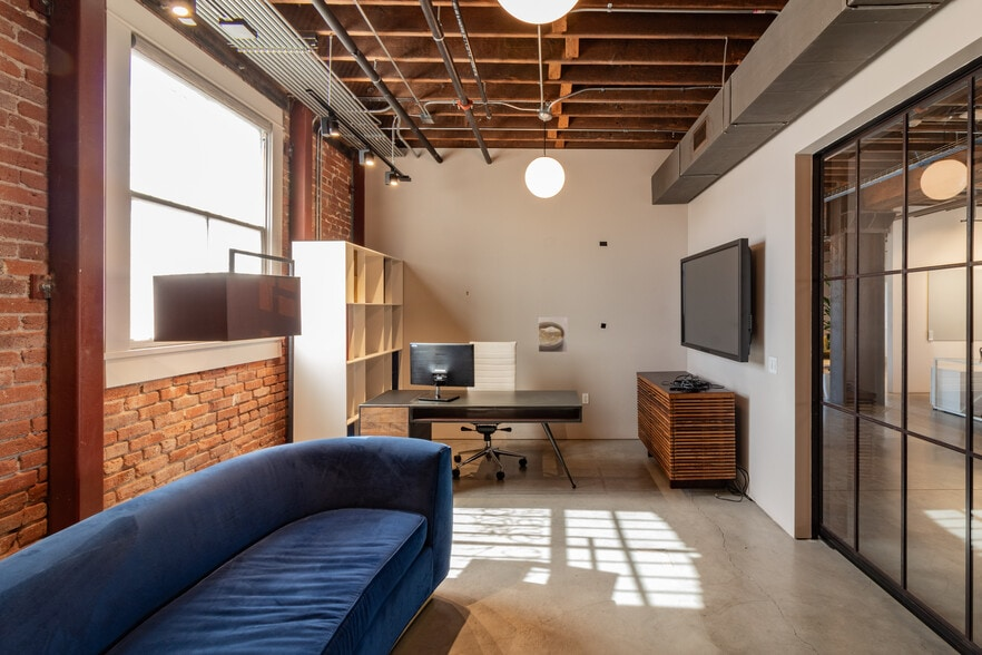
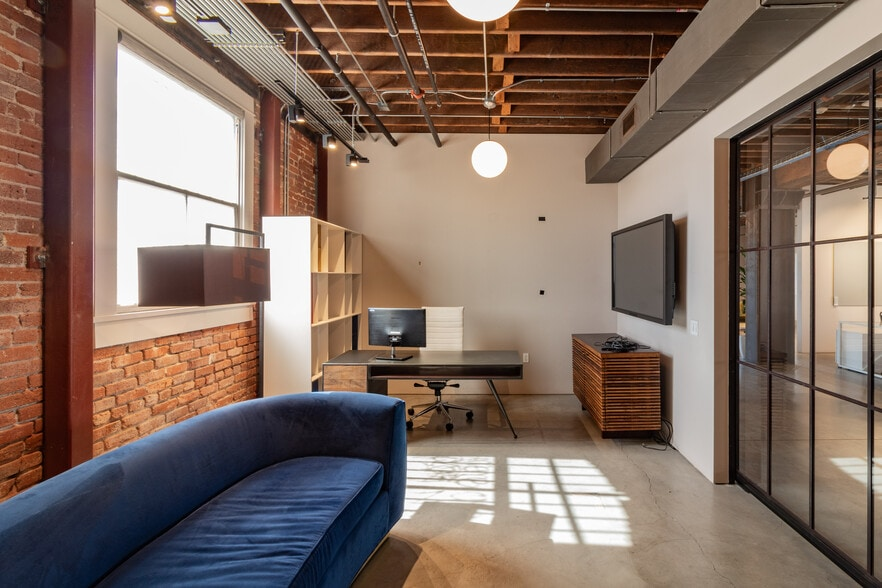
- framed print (552, 334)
